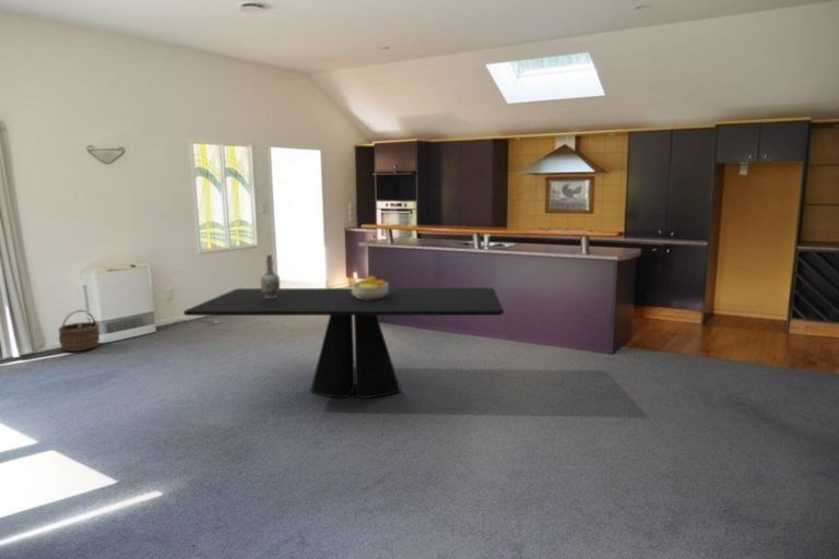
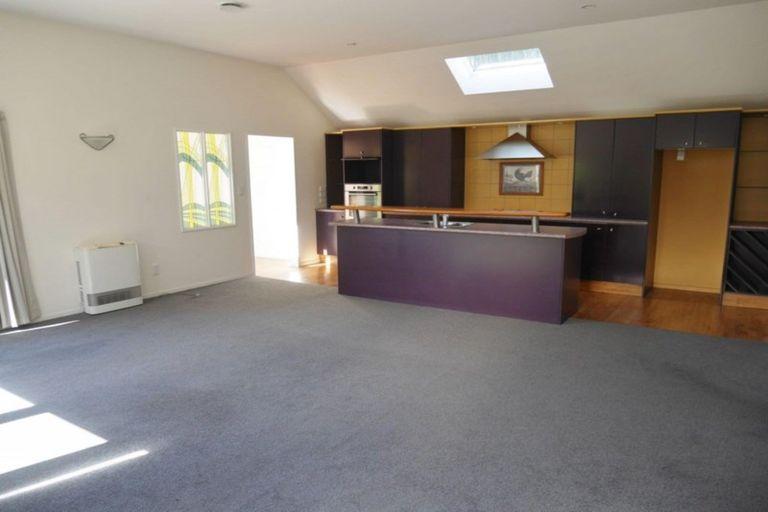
- wicker basket (79, 329)
- vase (270, 275)
- dining table (353, 344)
- fruit bowl (369, 287)
